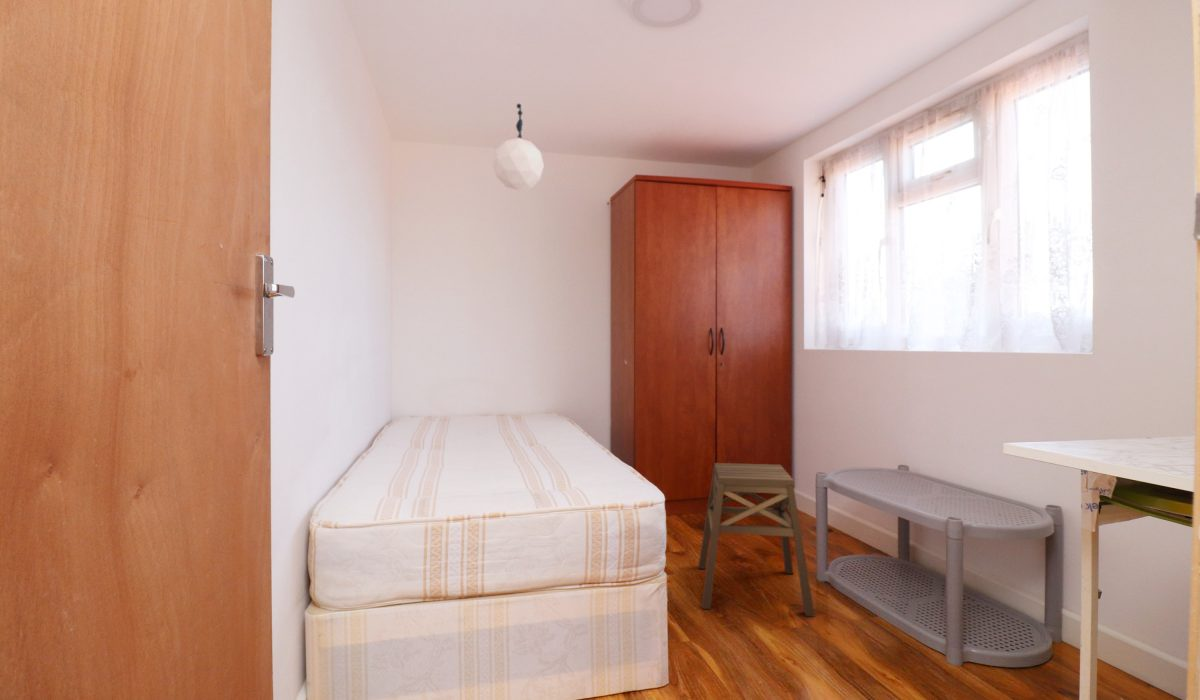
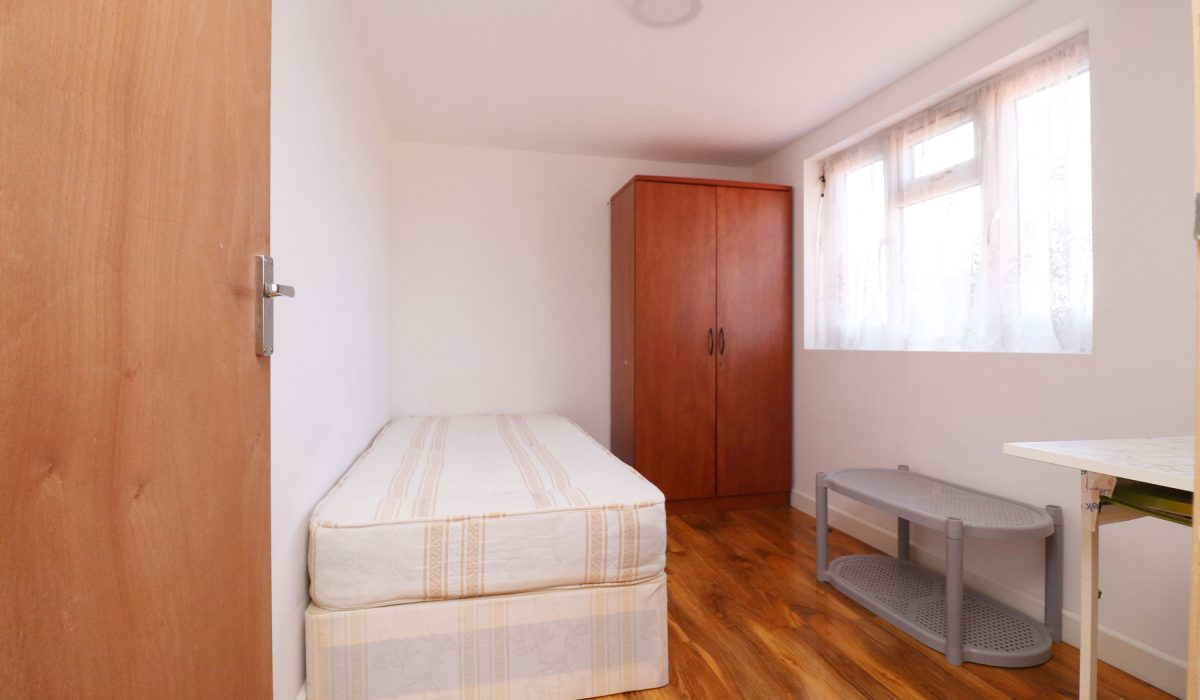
- pendant light (518, 147)
- stool (750, 529)
